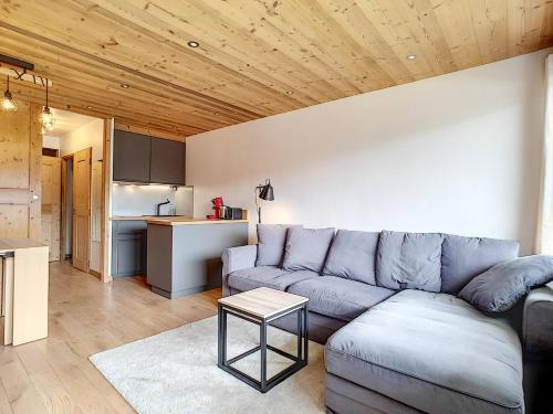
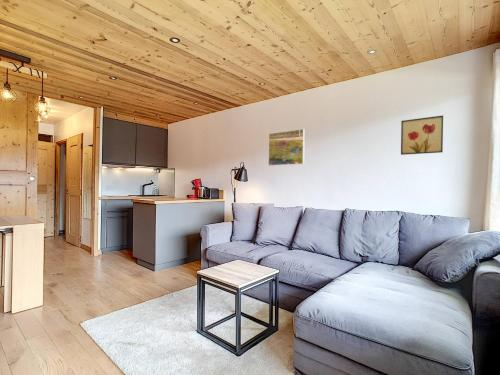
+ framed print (285, 148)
+ wall art (421, 136)
